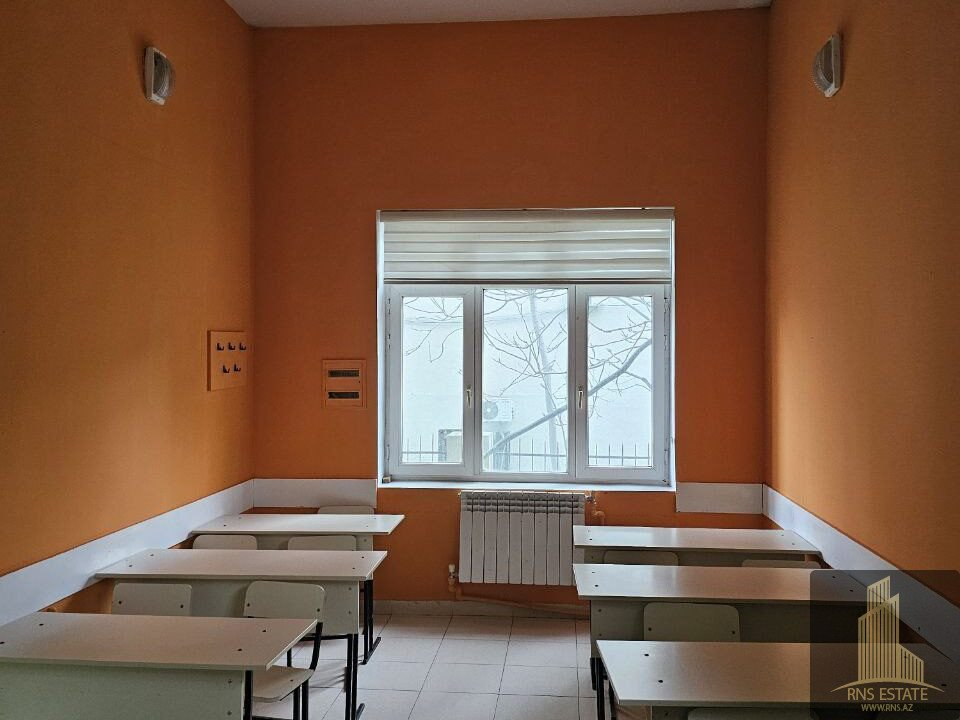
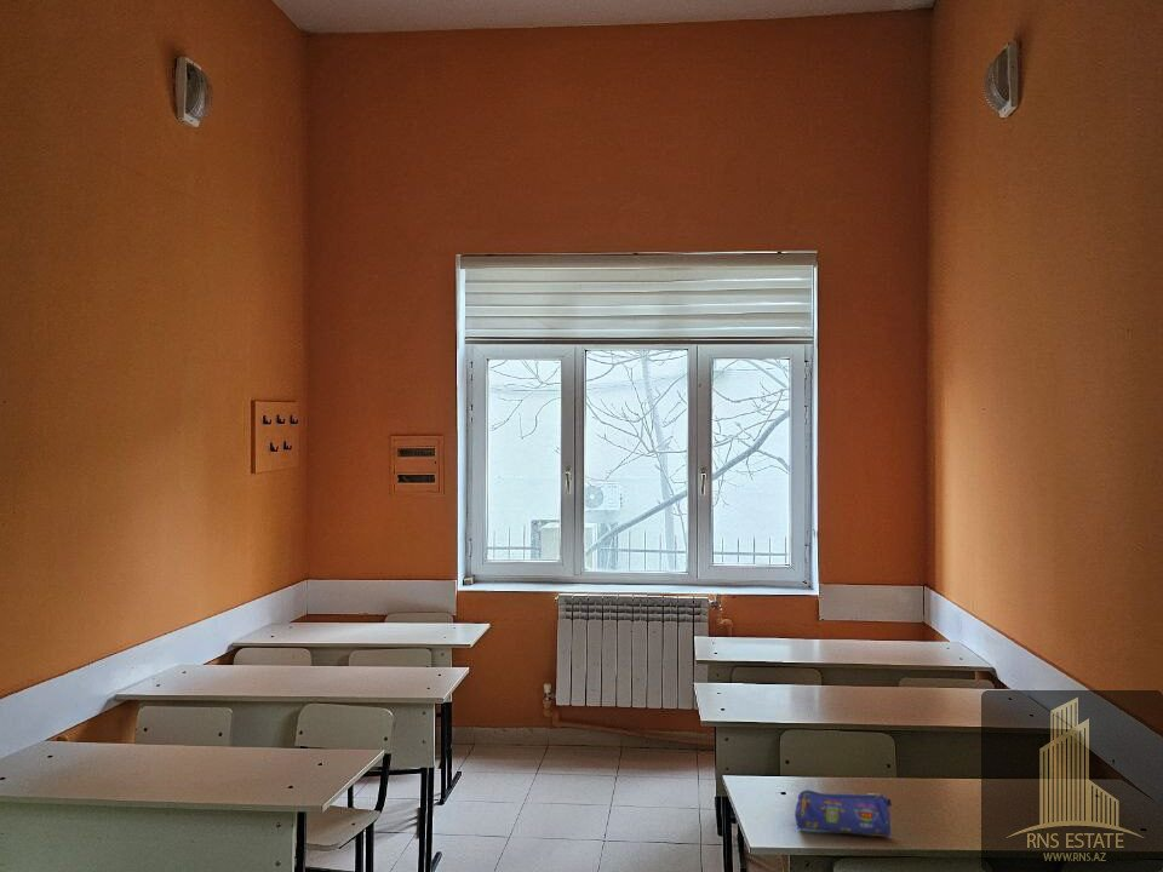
+ pencil case (843, 811)
